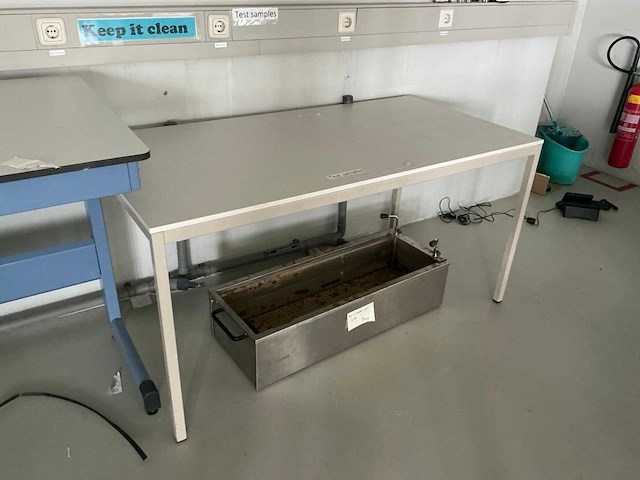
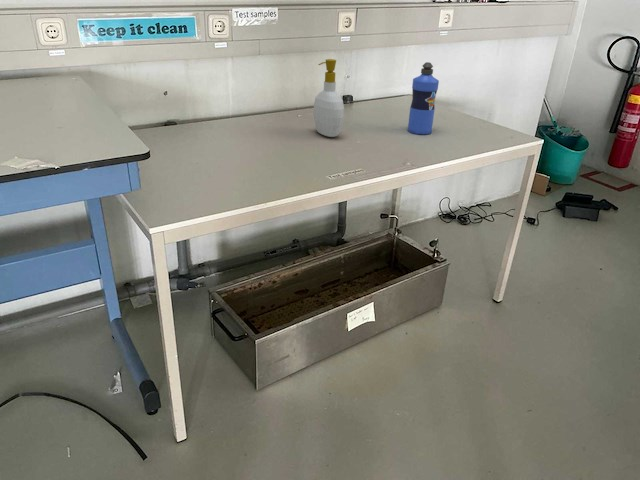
+ water bottle (423, 97)
+ soap bottle (328, 98)
